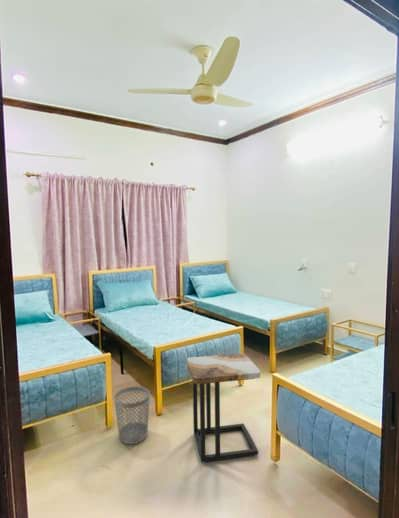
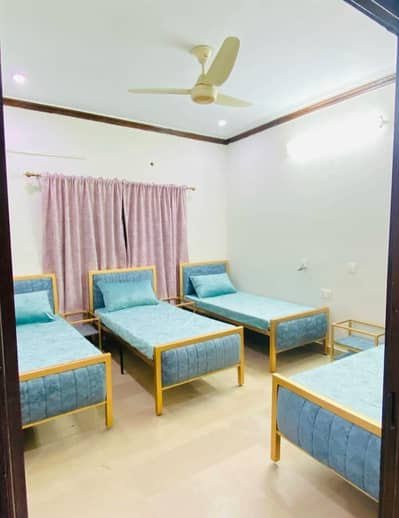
- side table (219, 404)
- wastebasket (132, 415)
